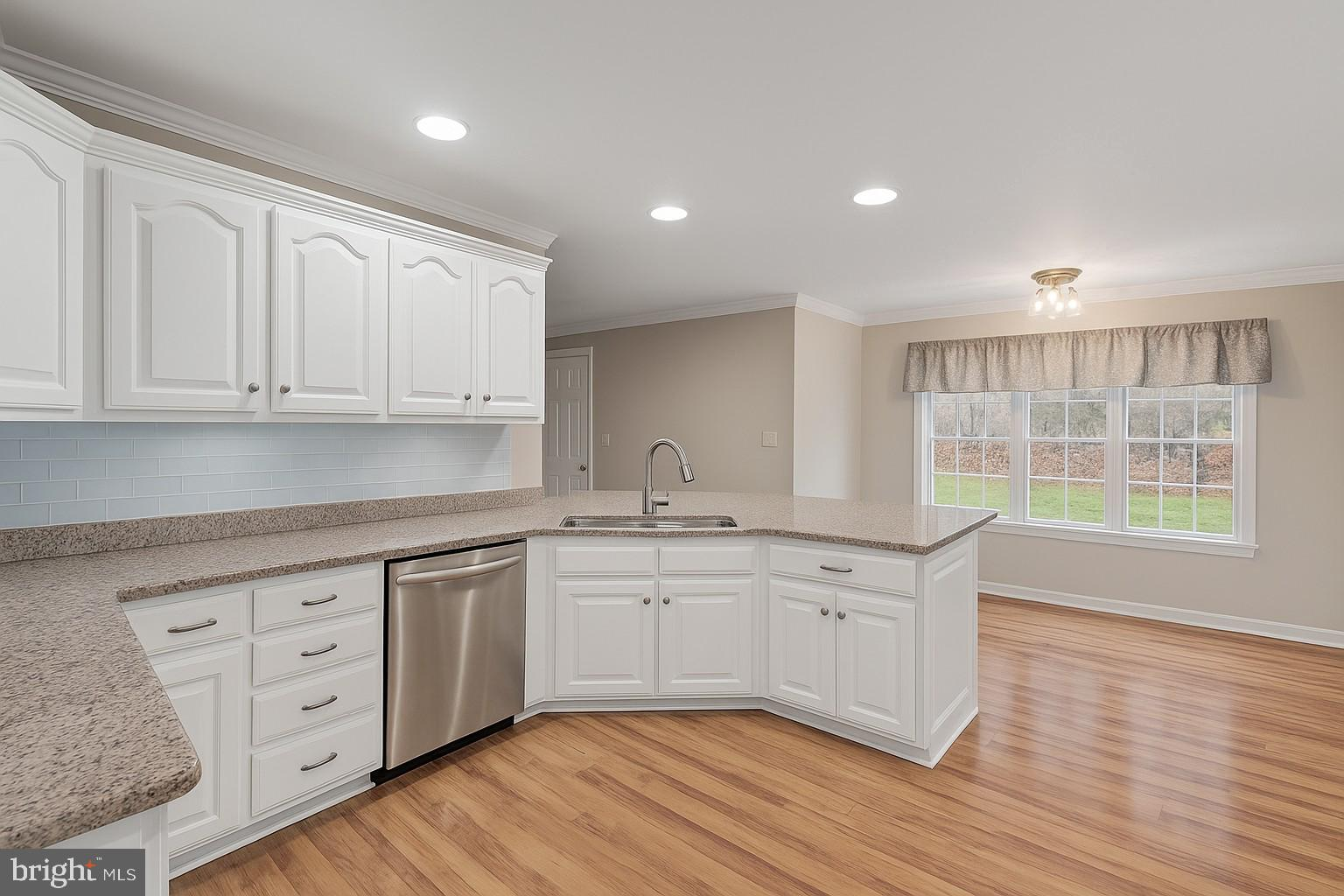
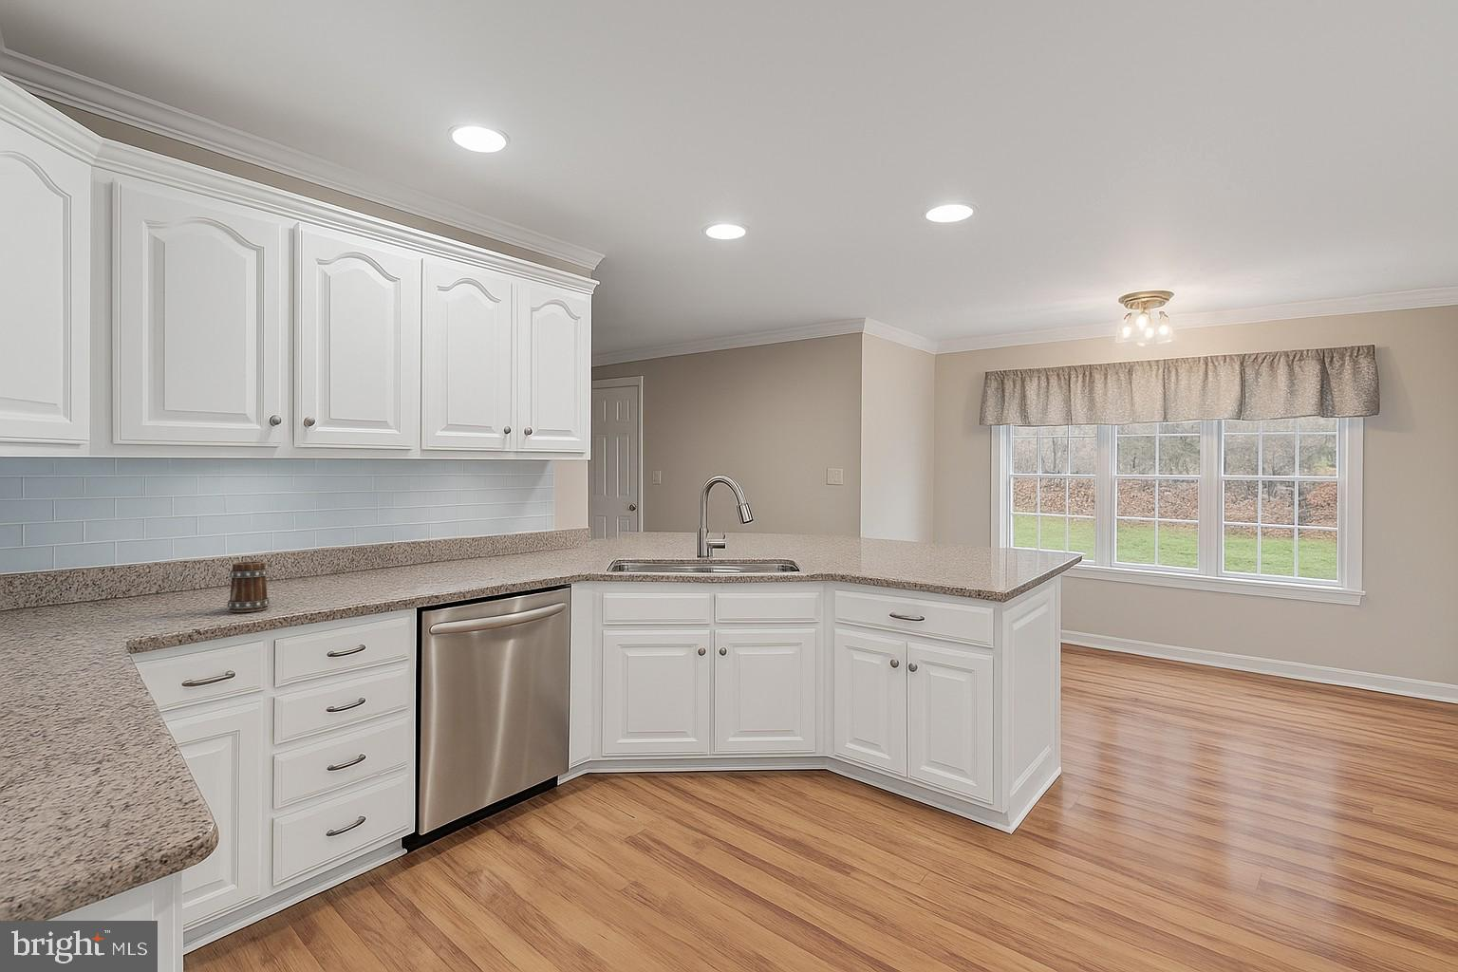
+ mug (250, 585)
